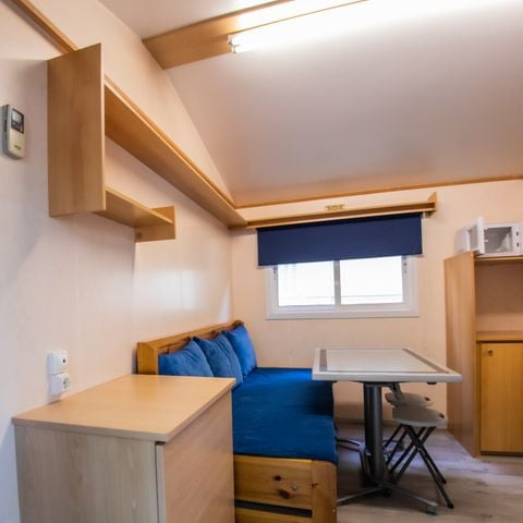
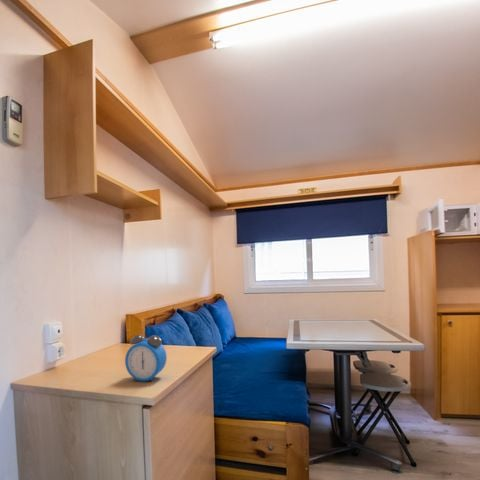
+ alarm clock (146, 356)
